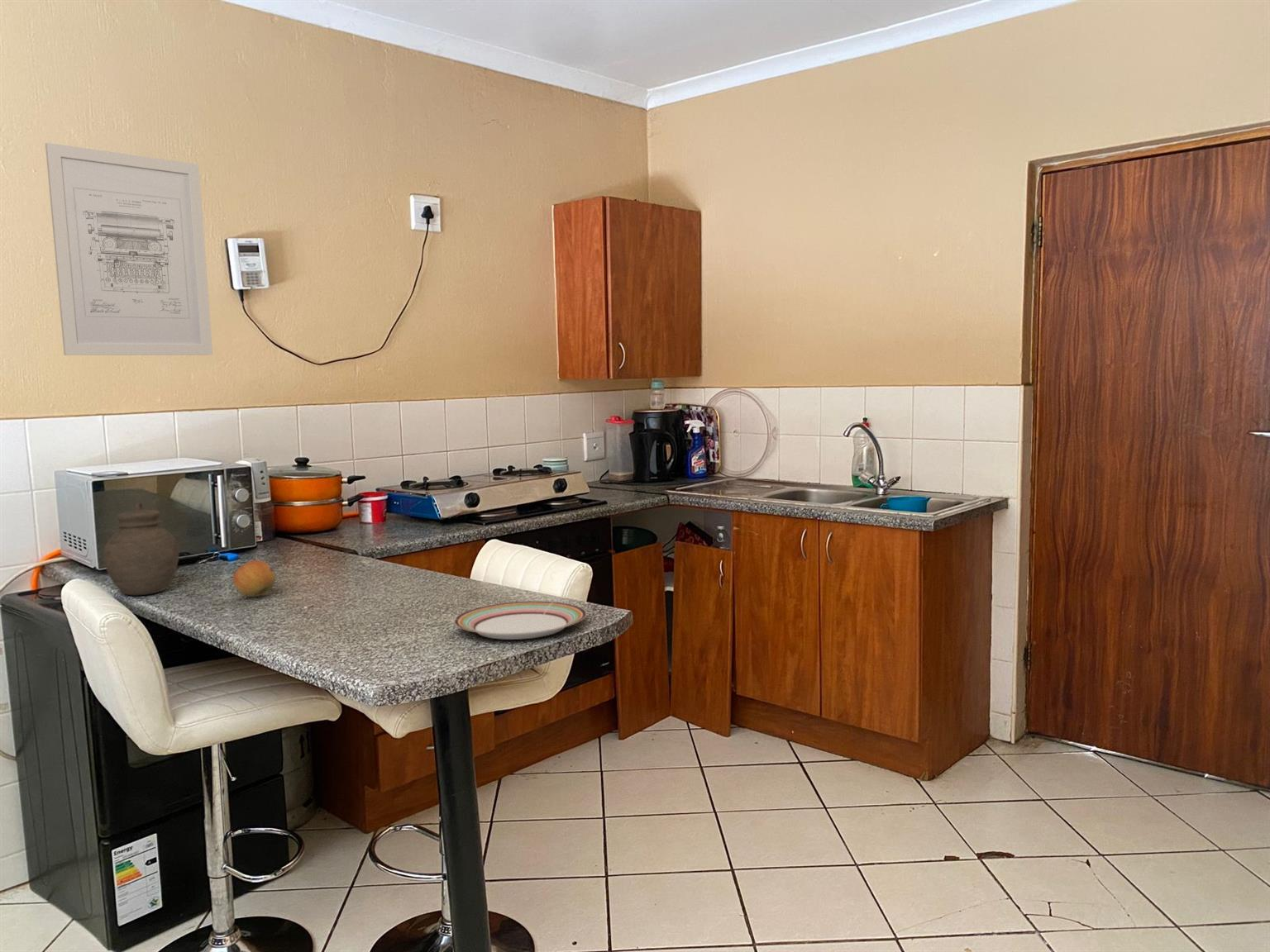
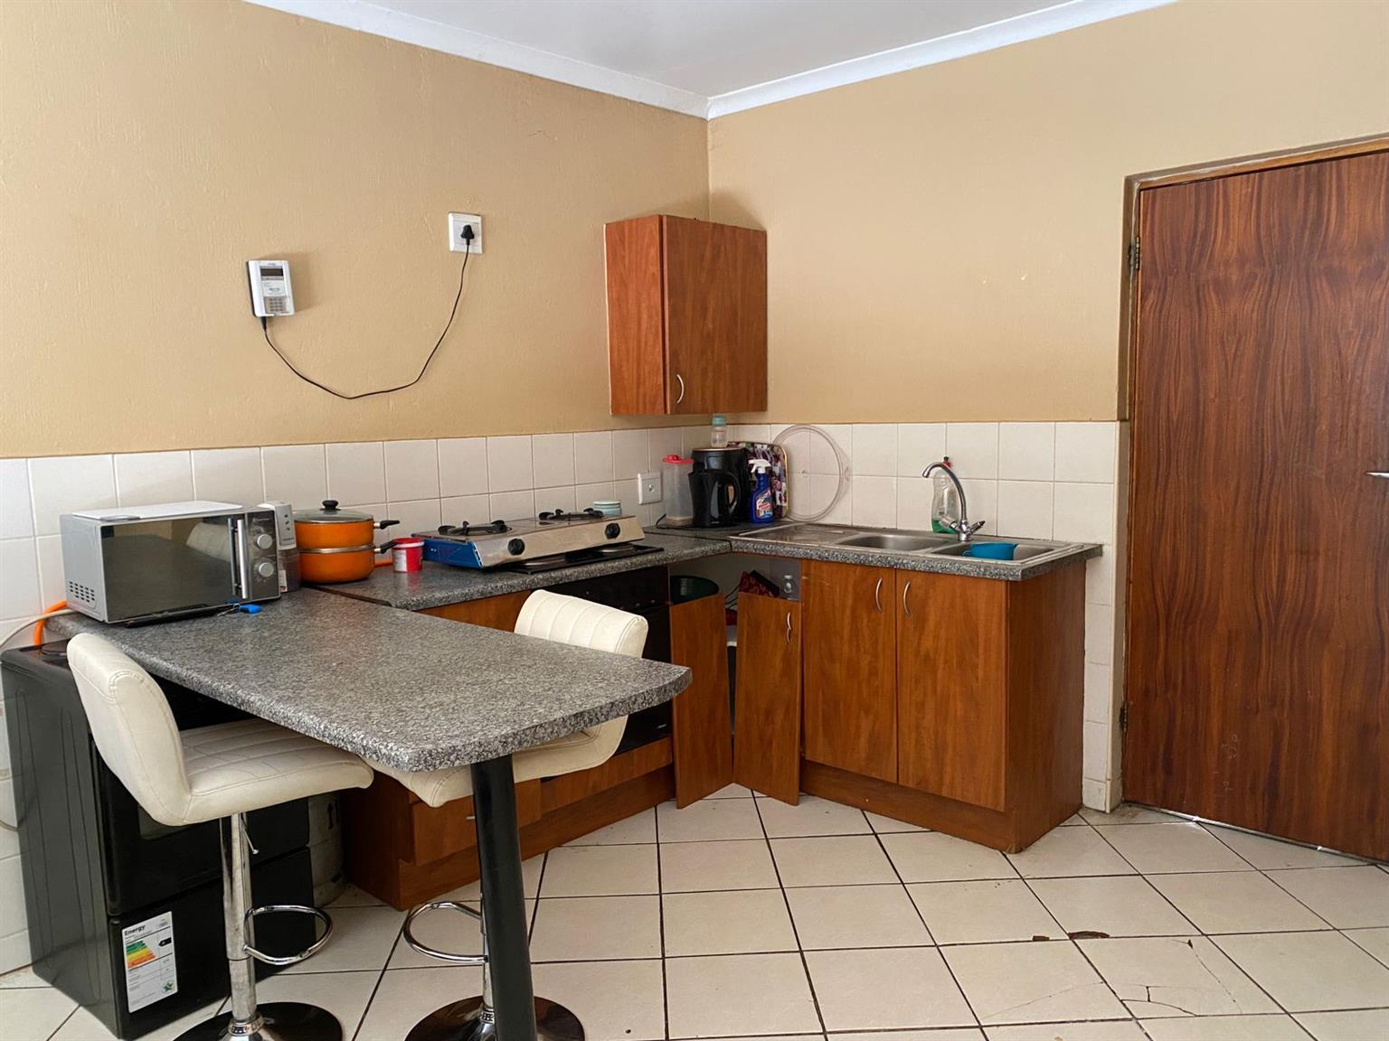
- plate (521, 621)
- jar (141, 547)
- fruit (254, 578)
- wall art (134, 255)
